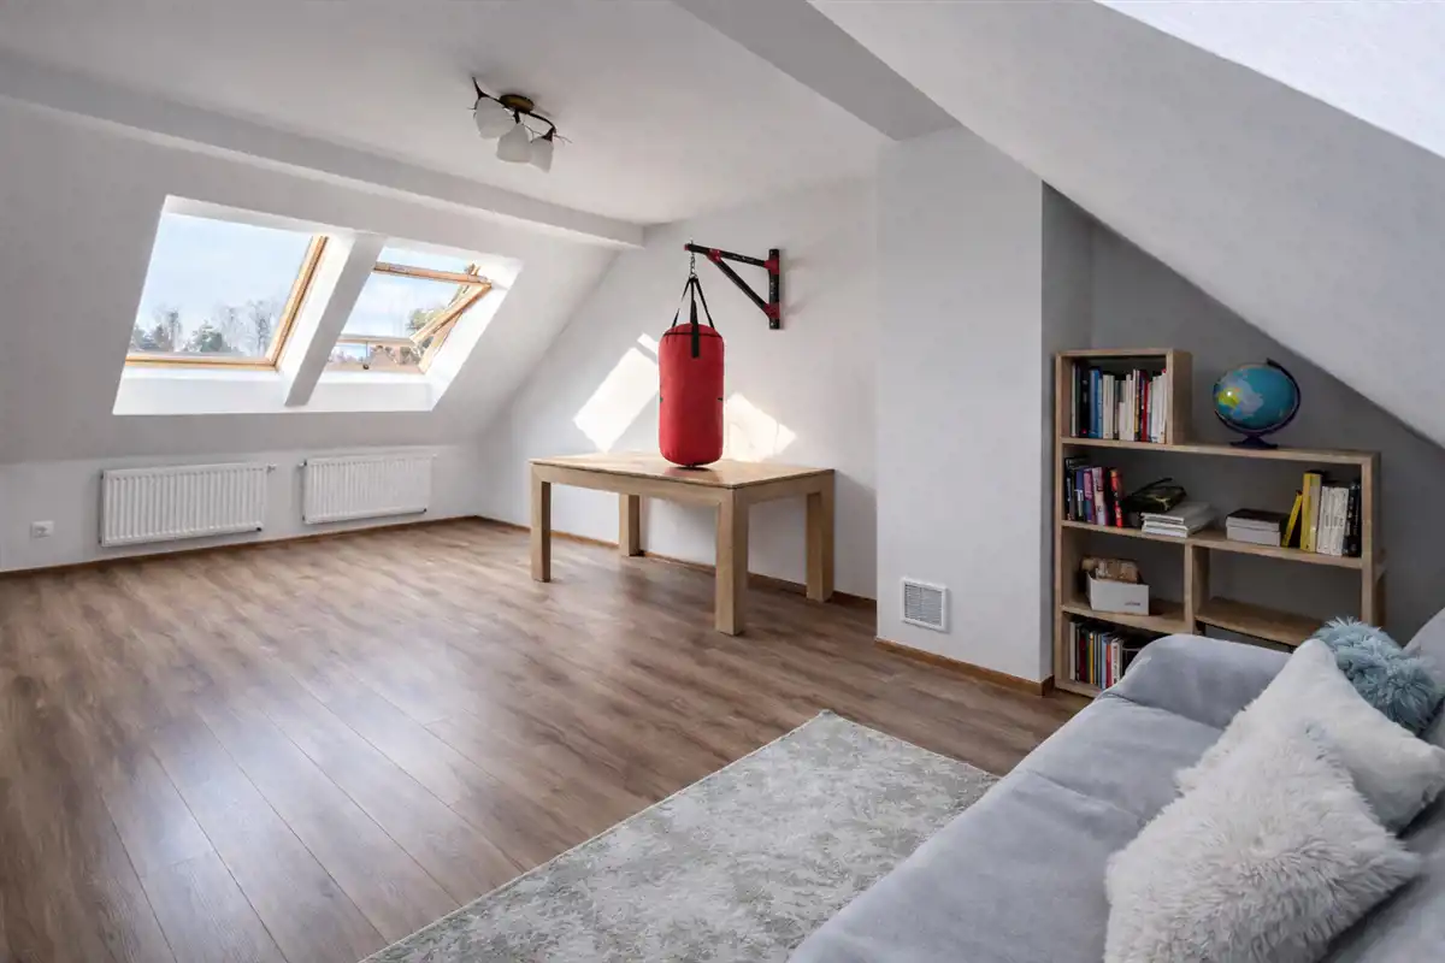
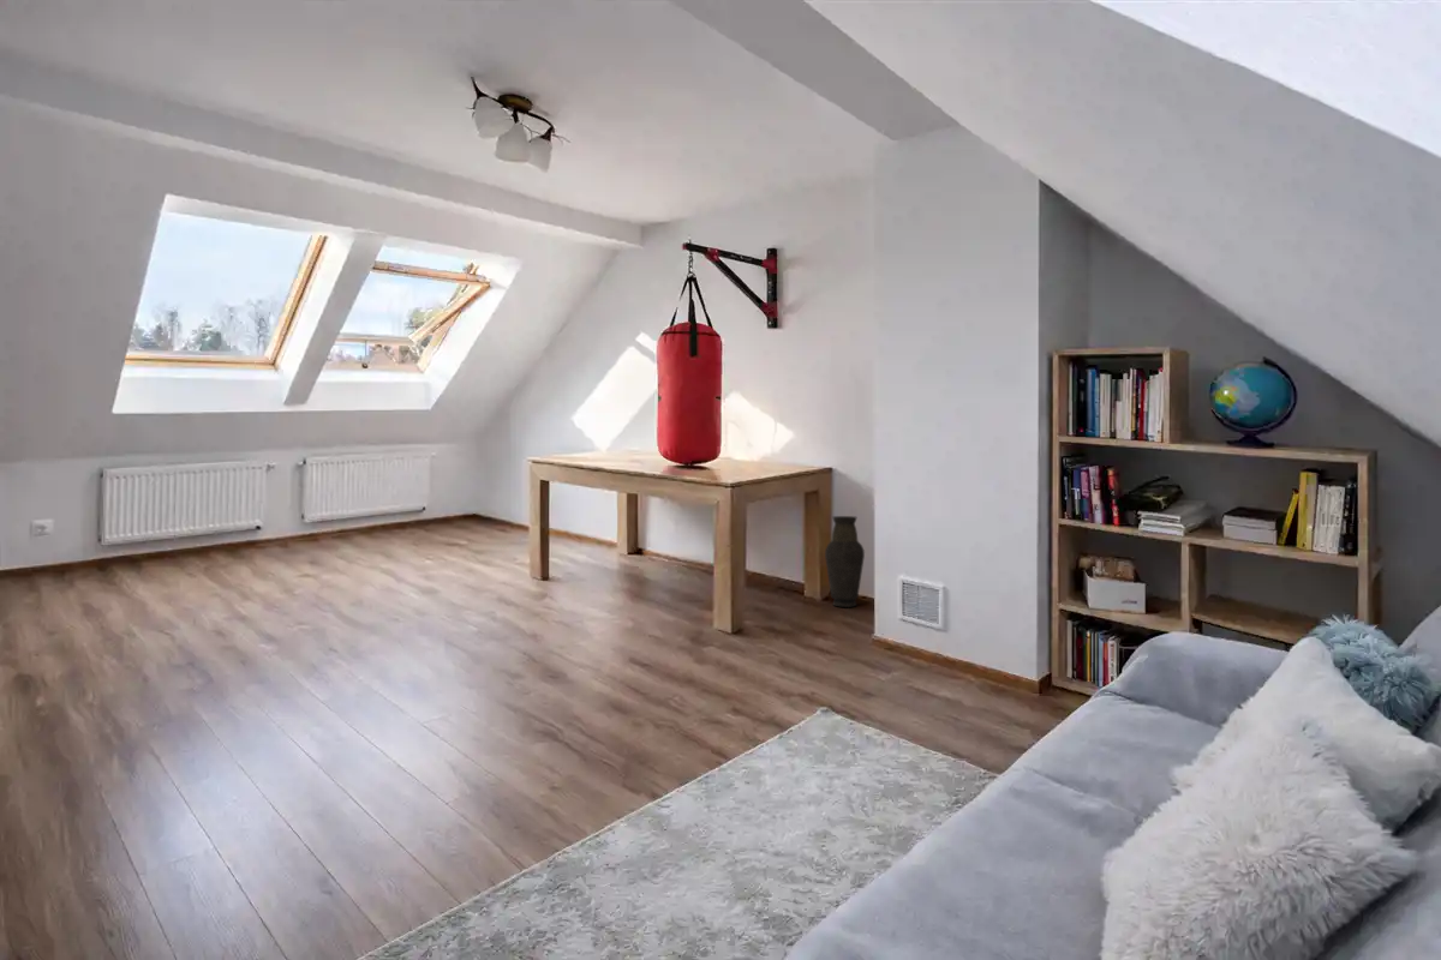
+ vase (844, 560)
